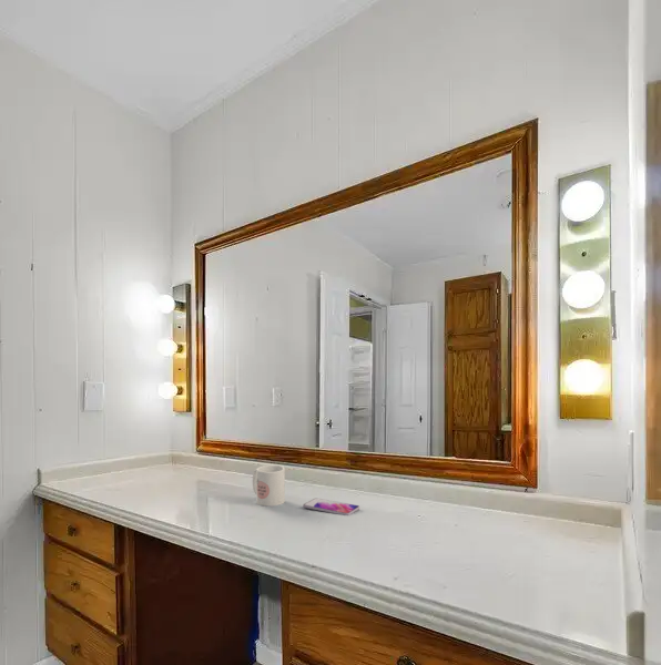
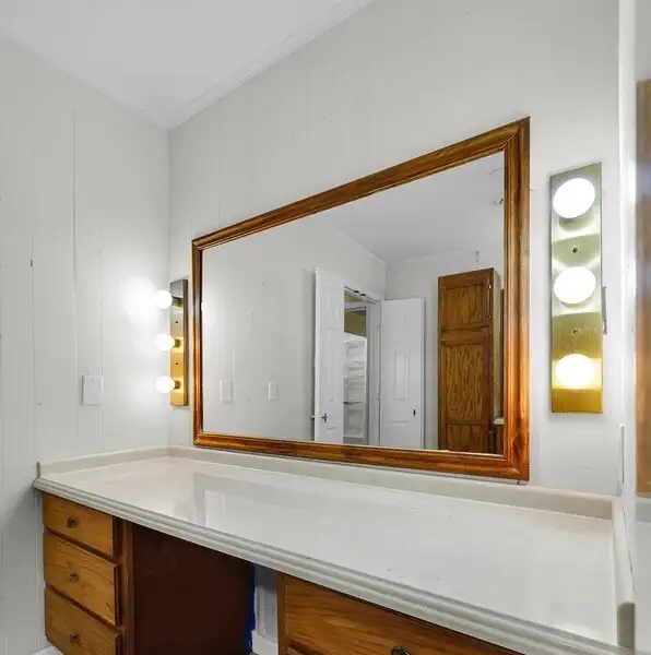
- mug (266, 483)
- smartphone (330, 507)
